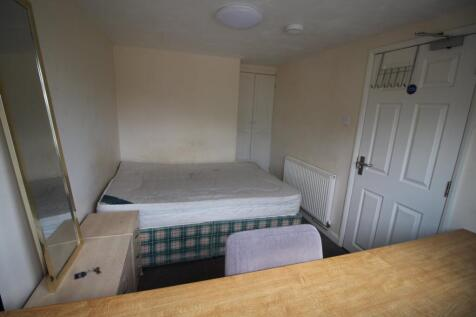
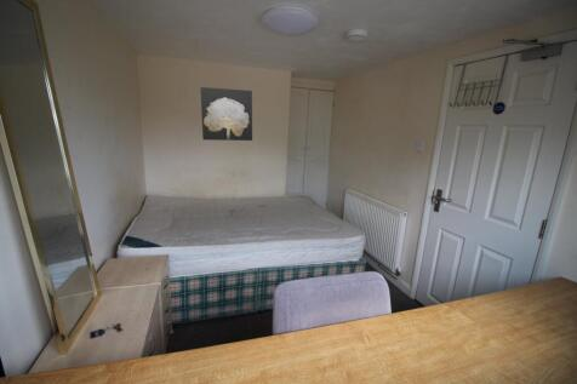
+ wall art (227, 115)
